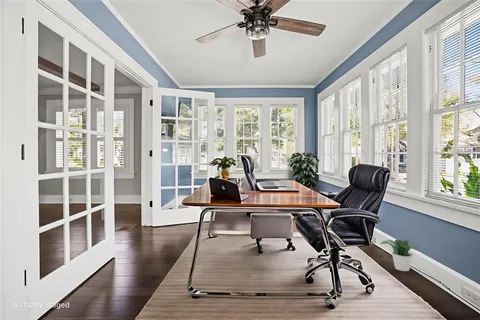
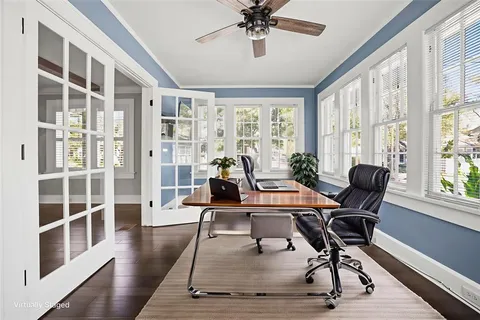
- potted plant (399, 255)
